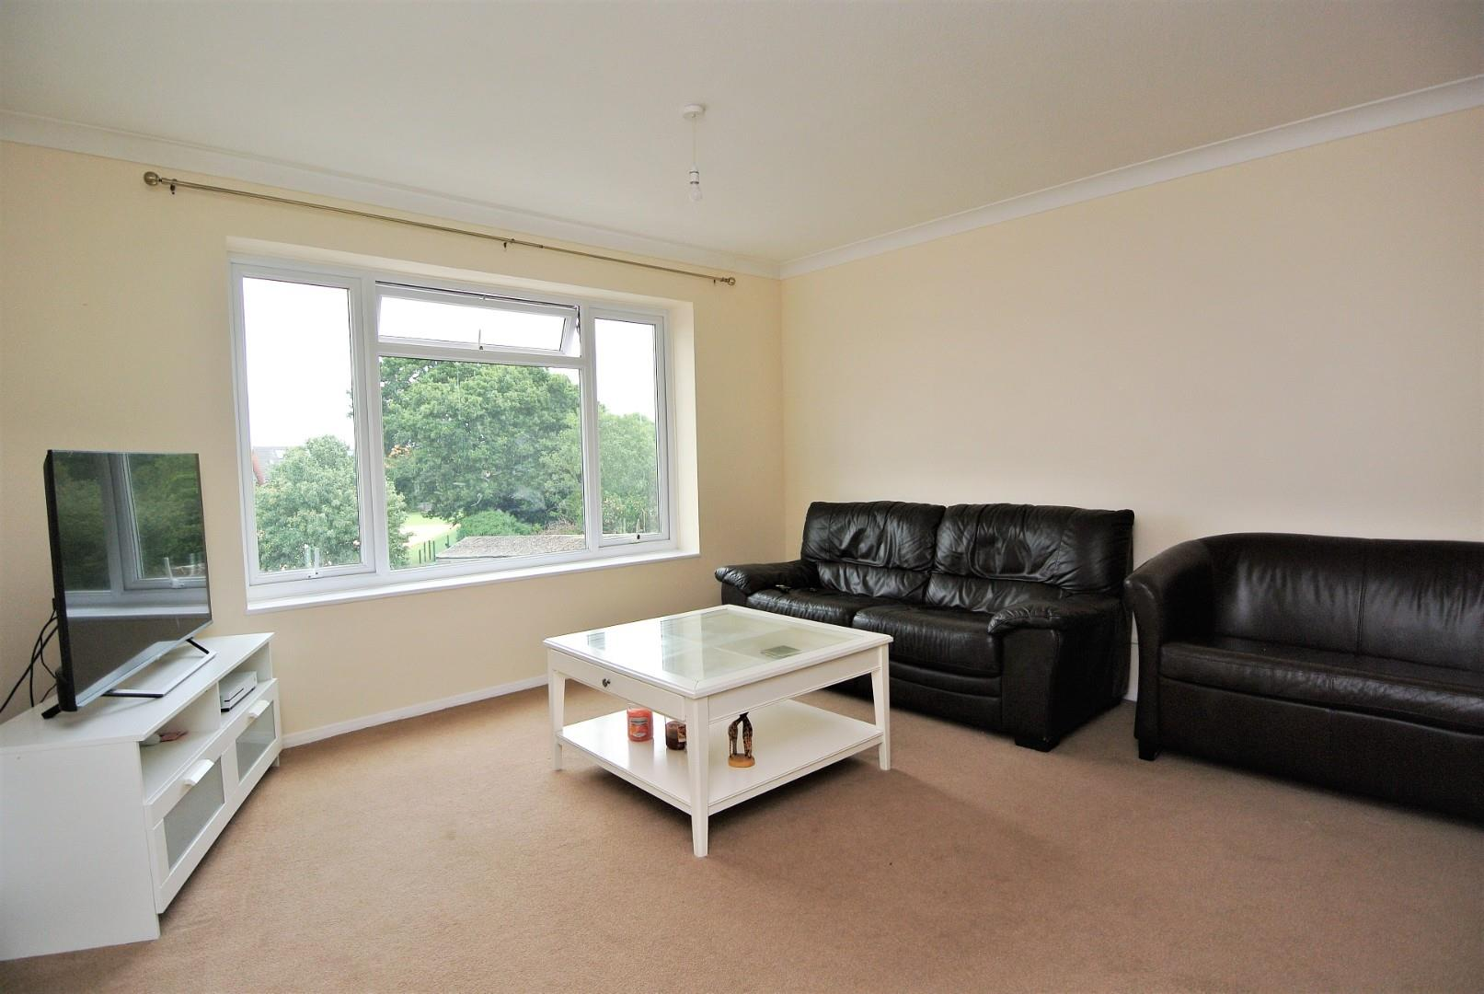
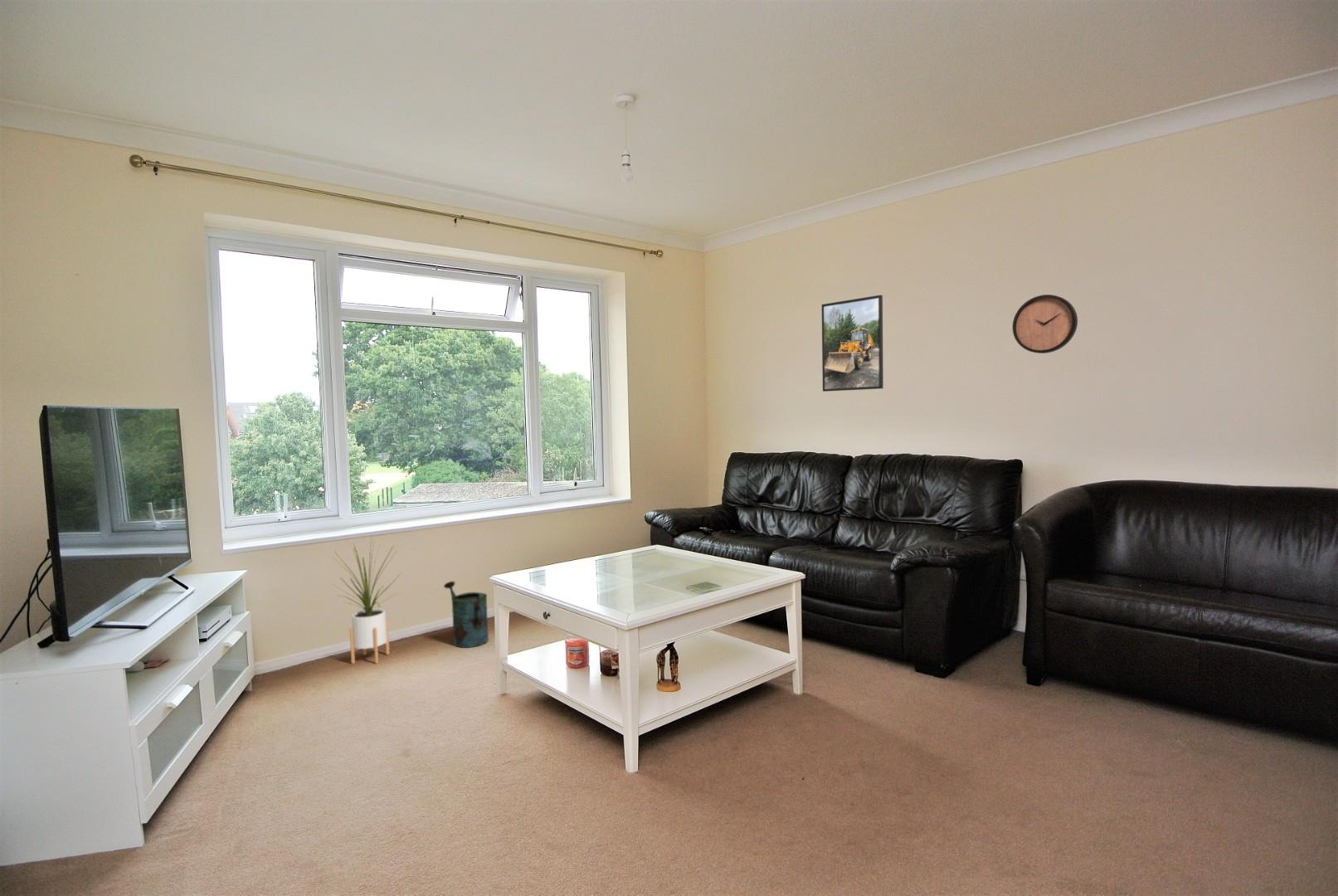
+ clock (1044, 324)
+ house plant (368, 598)
+ watering can (465, 612)
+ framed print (851, 345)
